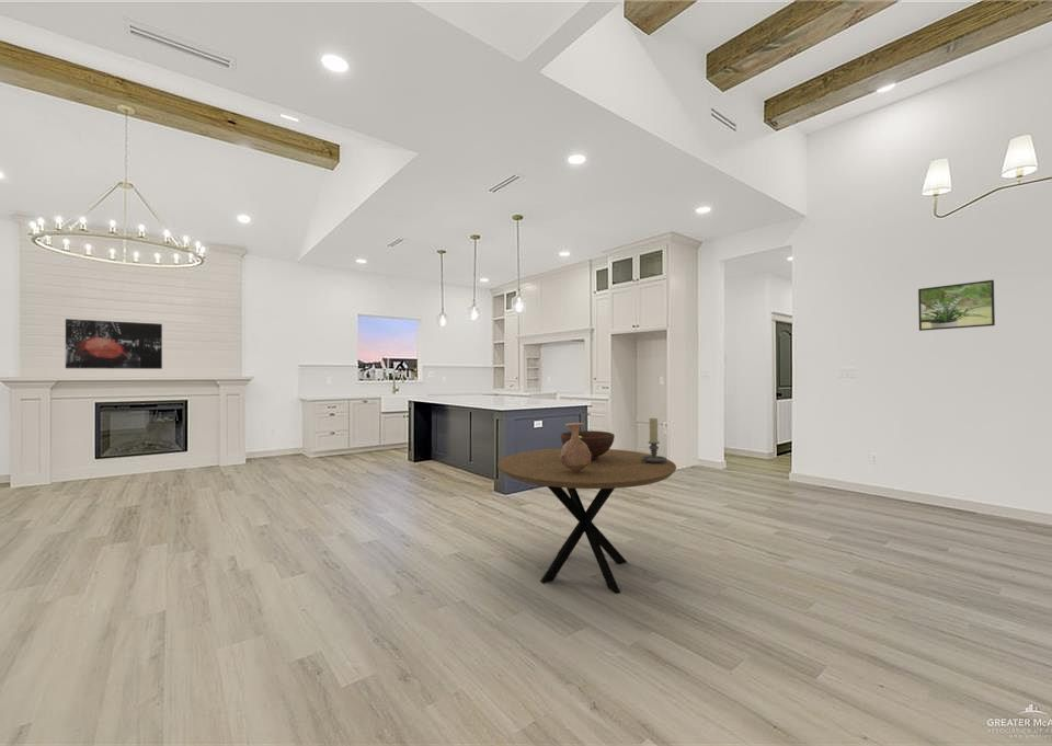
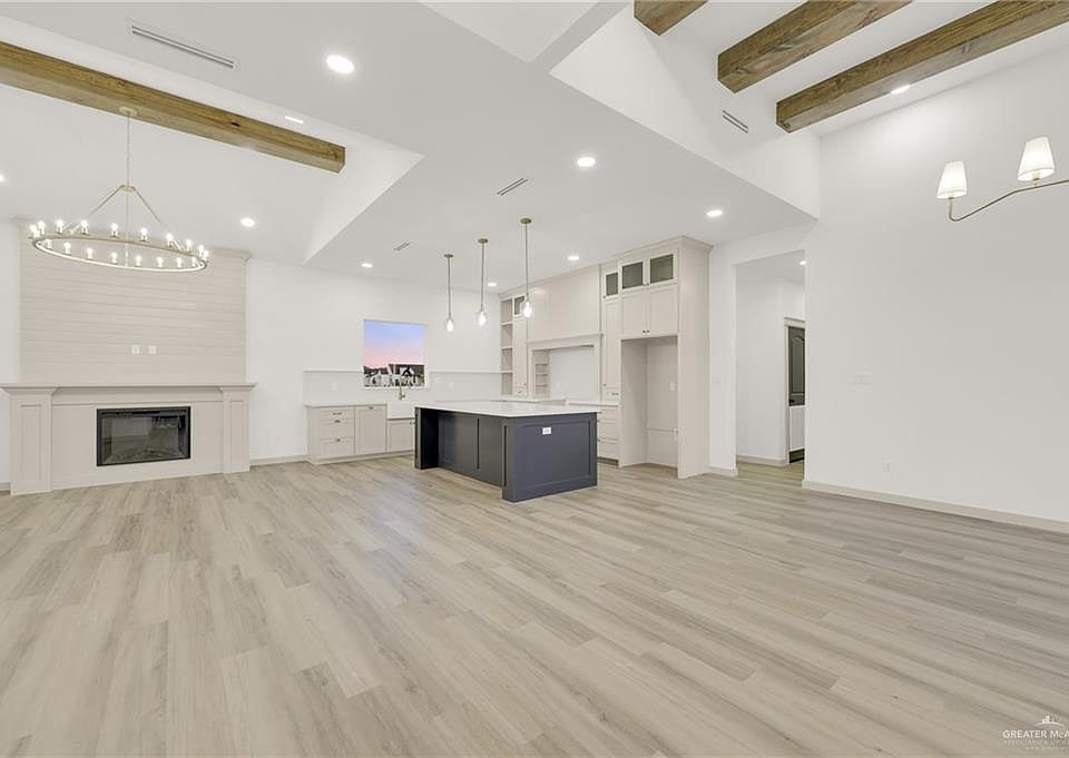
- vase (575, 447)
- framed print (954, 306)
- dining table (584, 516)
- candle holder (651, 439)
- fruit bowl (587, 446)
- wall art (116, 345)
